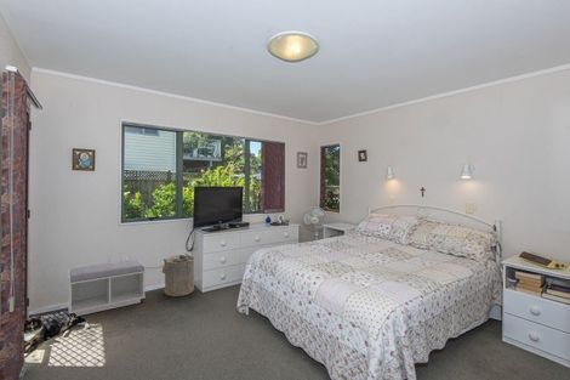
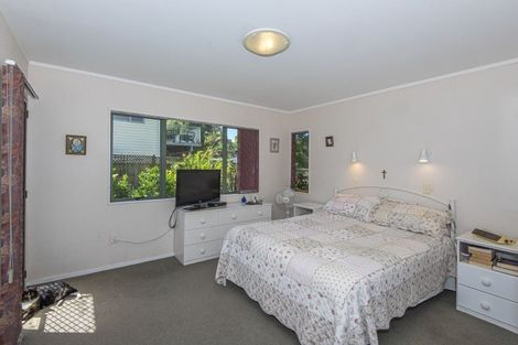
- bench (107, 284)
- laundry hamper (177, 273)
